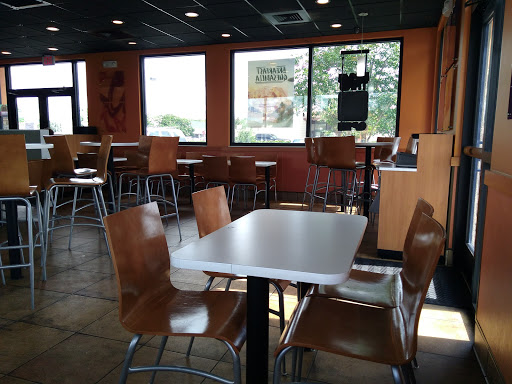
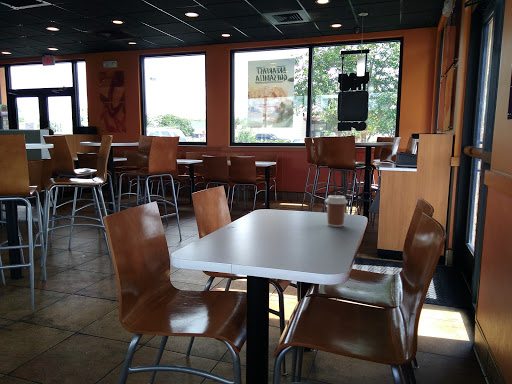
+ coffee cup (336, 210)
